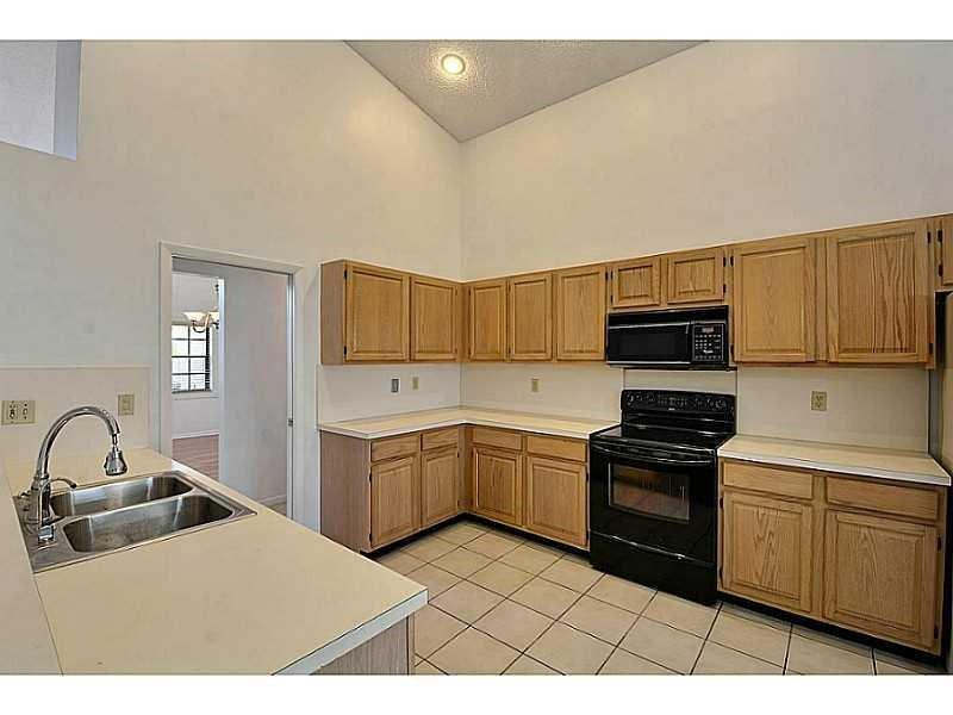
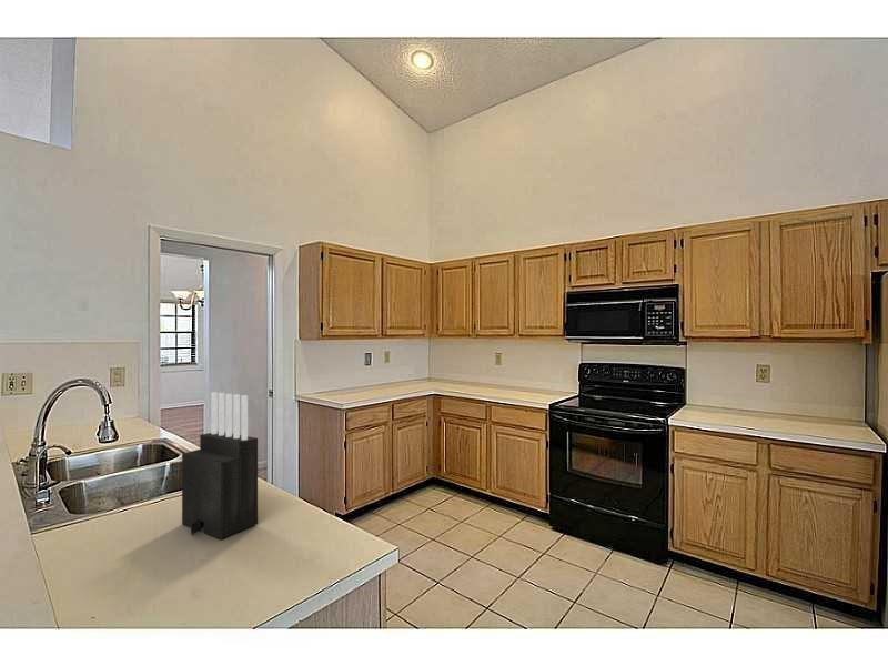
+ knife block (215, 461)
